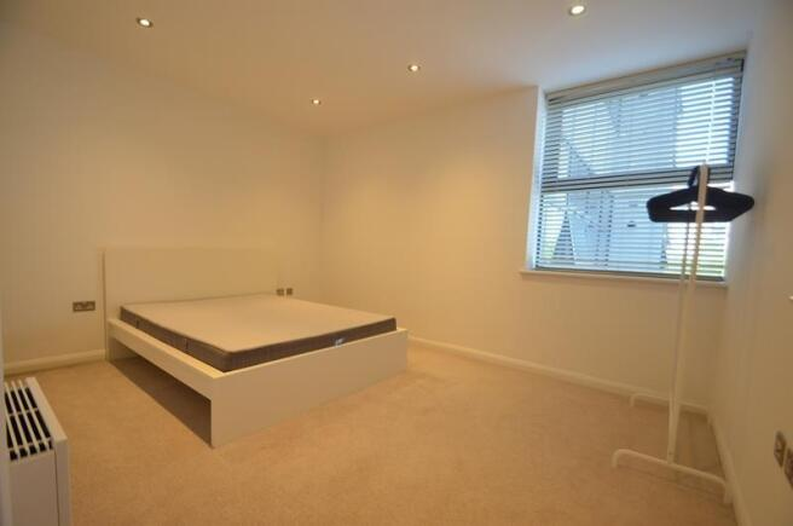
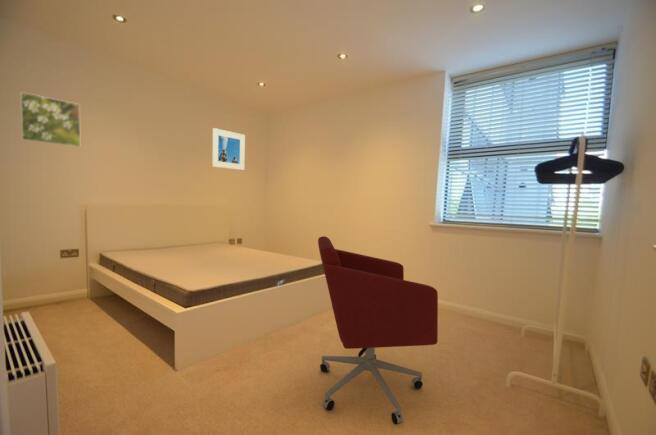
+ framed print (229, 150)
+ armchair (368, 316)
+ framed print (51, 121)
